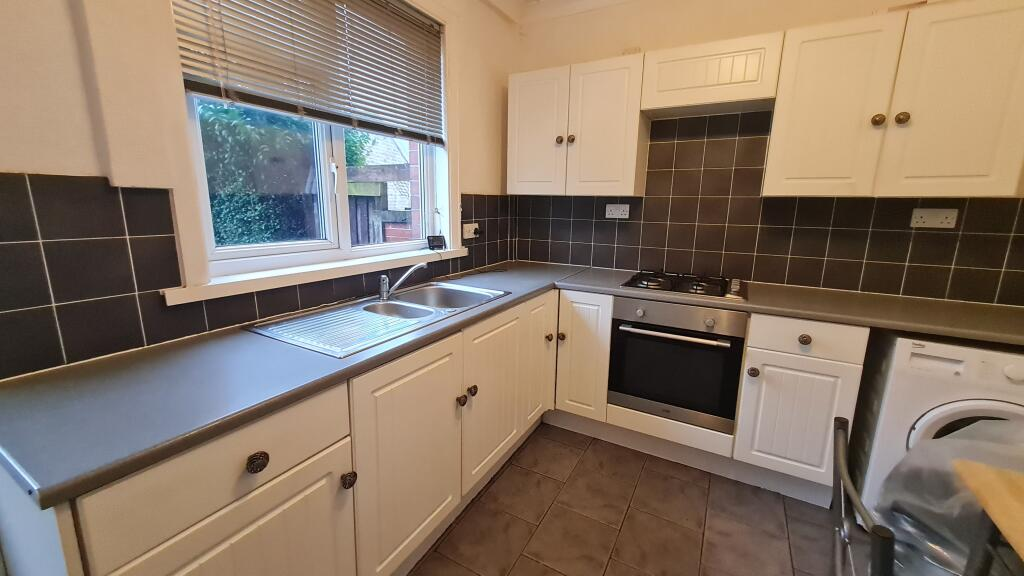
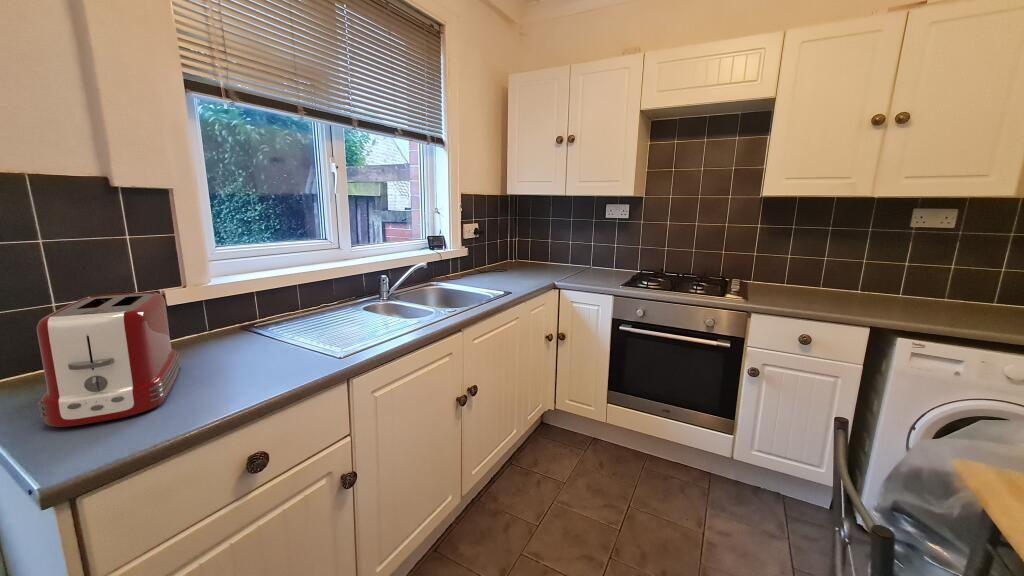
+ toaster (115, 348)
